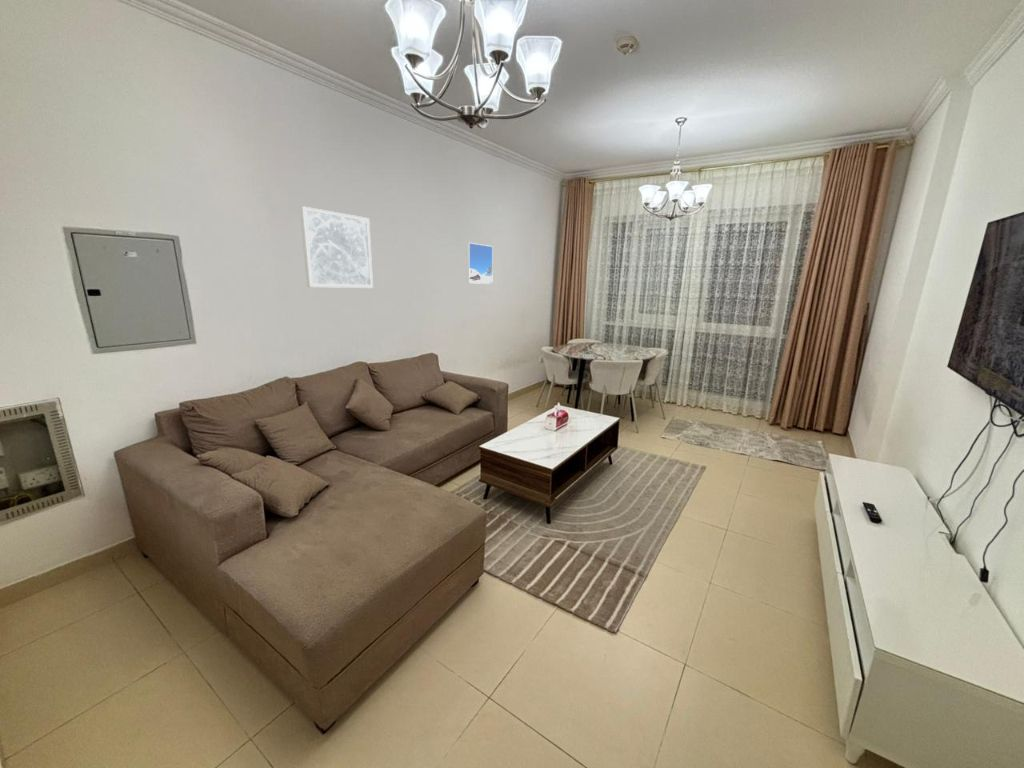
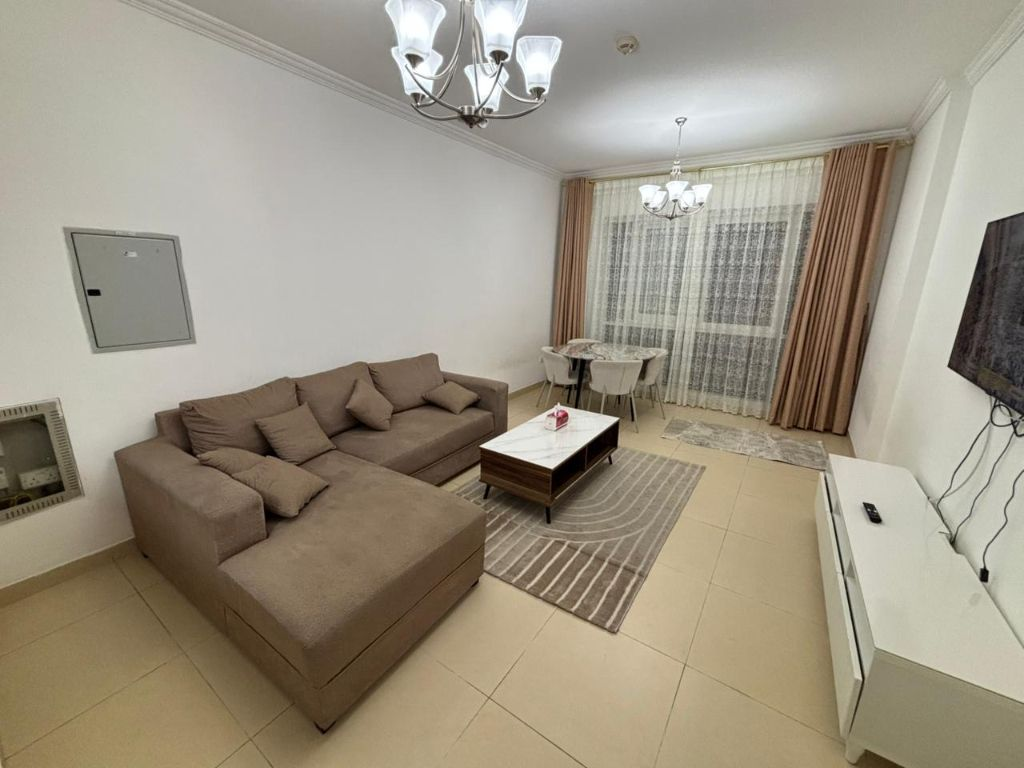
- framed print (480, 264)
- wall art (339, 250)
